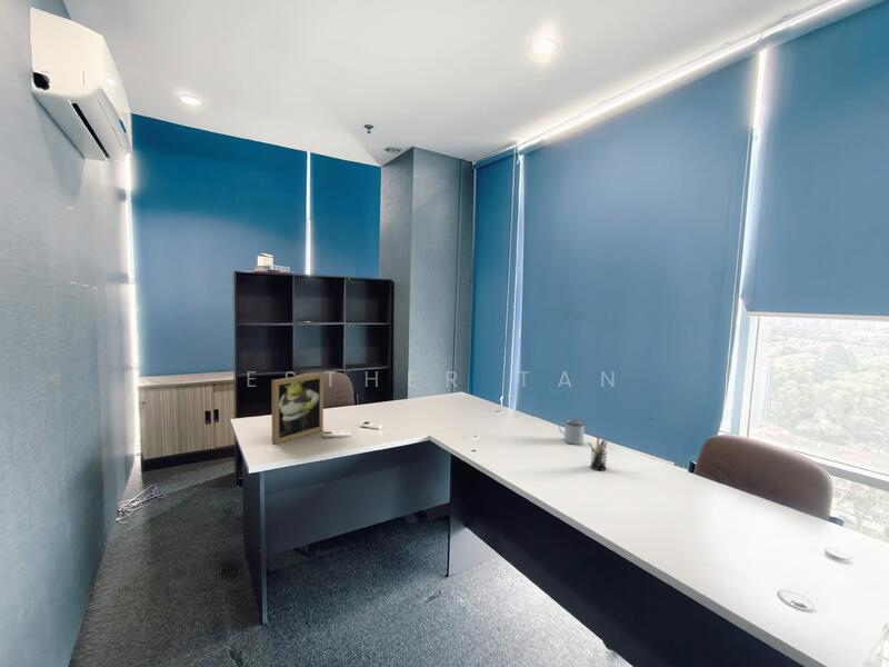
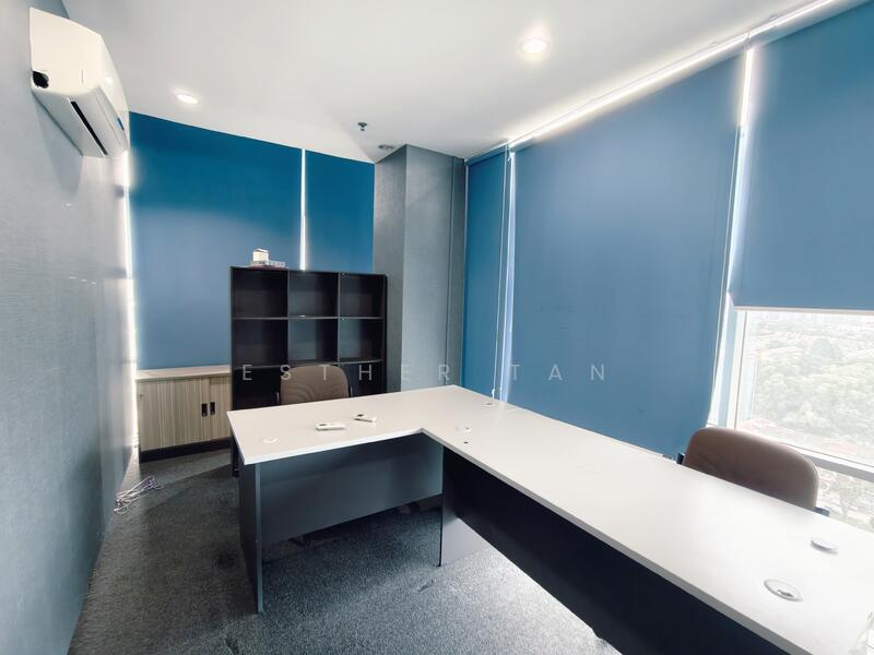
- picture frame (294, 405)
- pen holder (597, 452)
- mug (570, 430)
